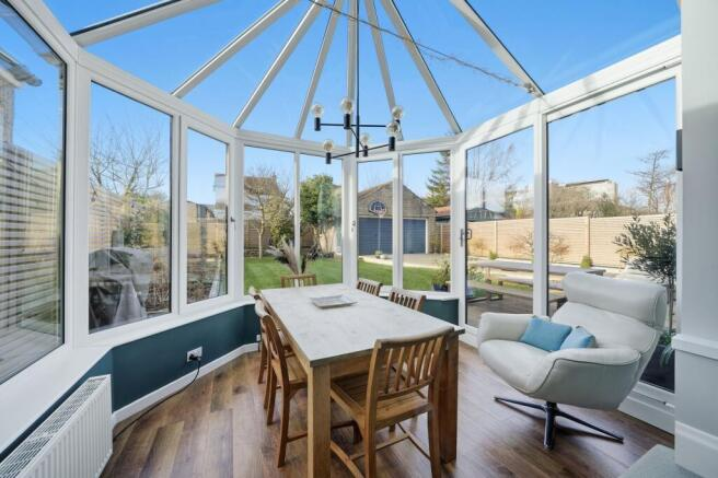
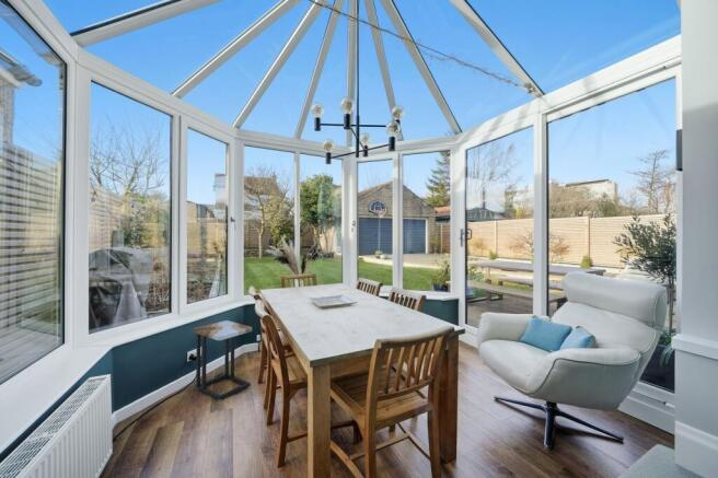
+ side table (225, 357)
